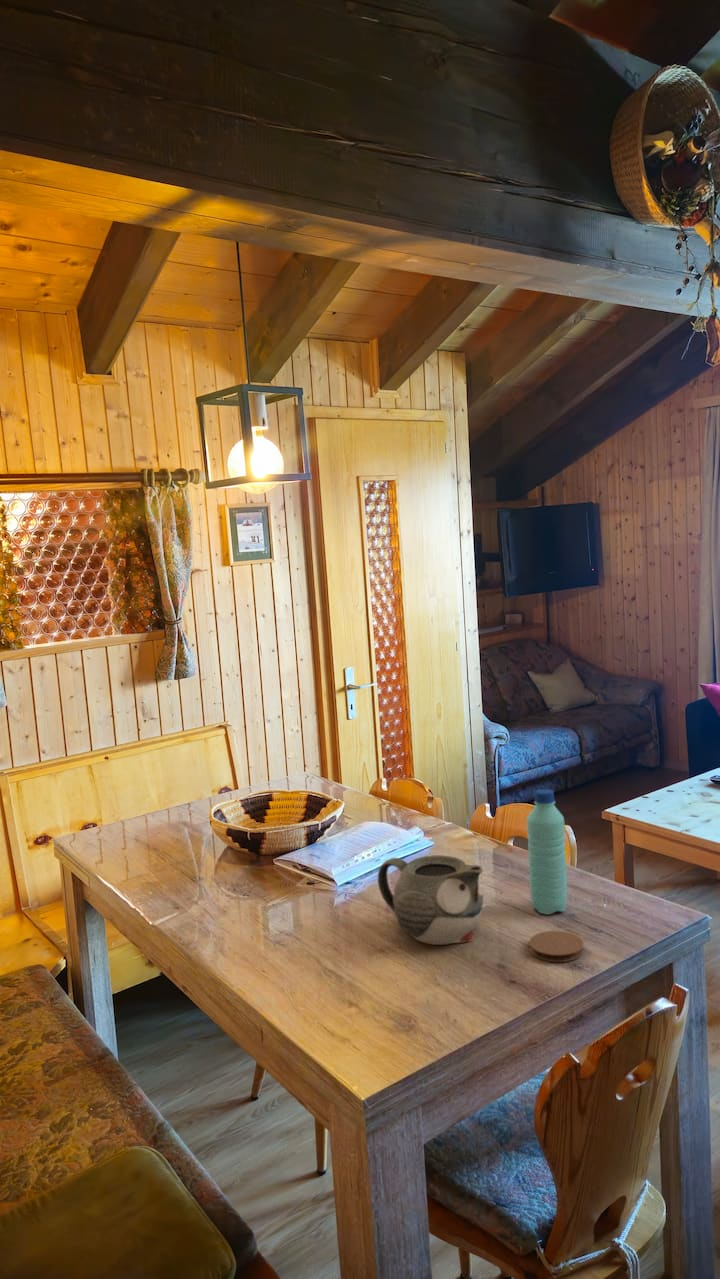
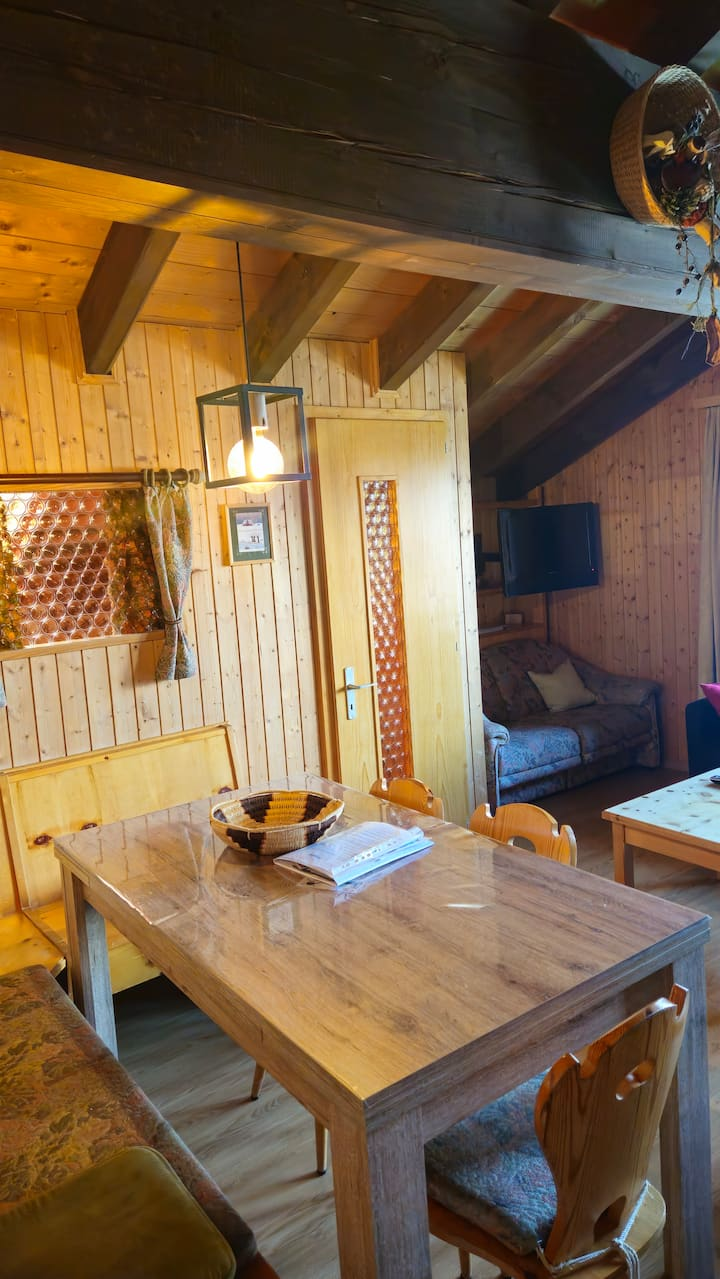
- water bottle (546, 850)
- coaster (556, 946)
- teapot (430, 894)
